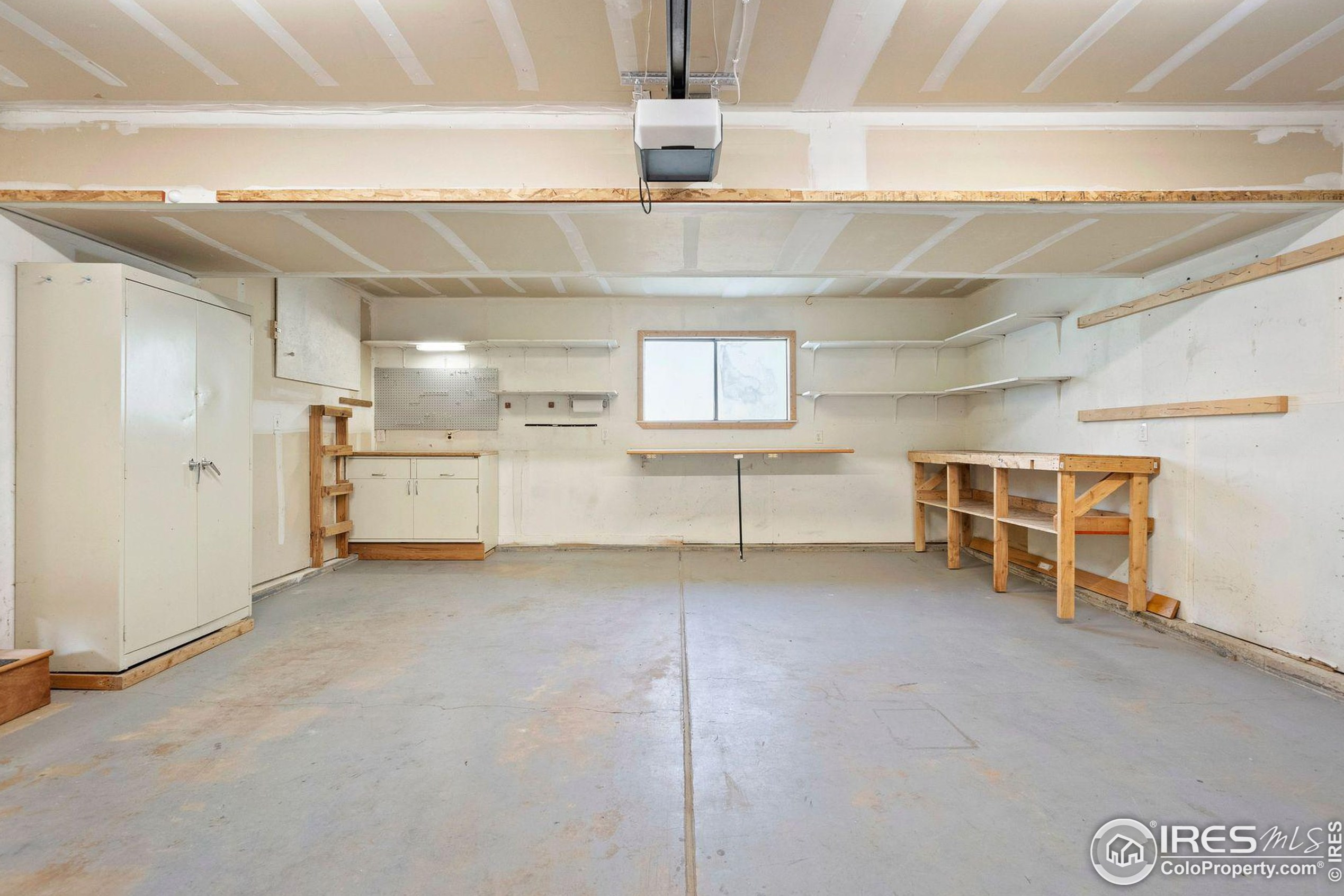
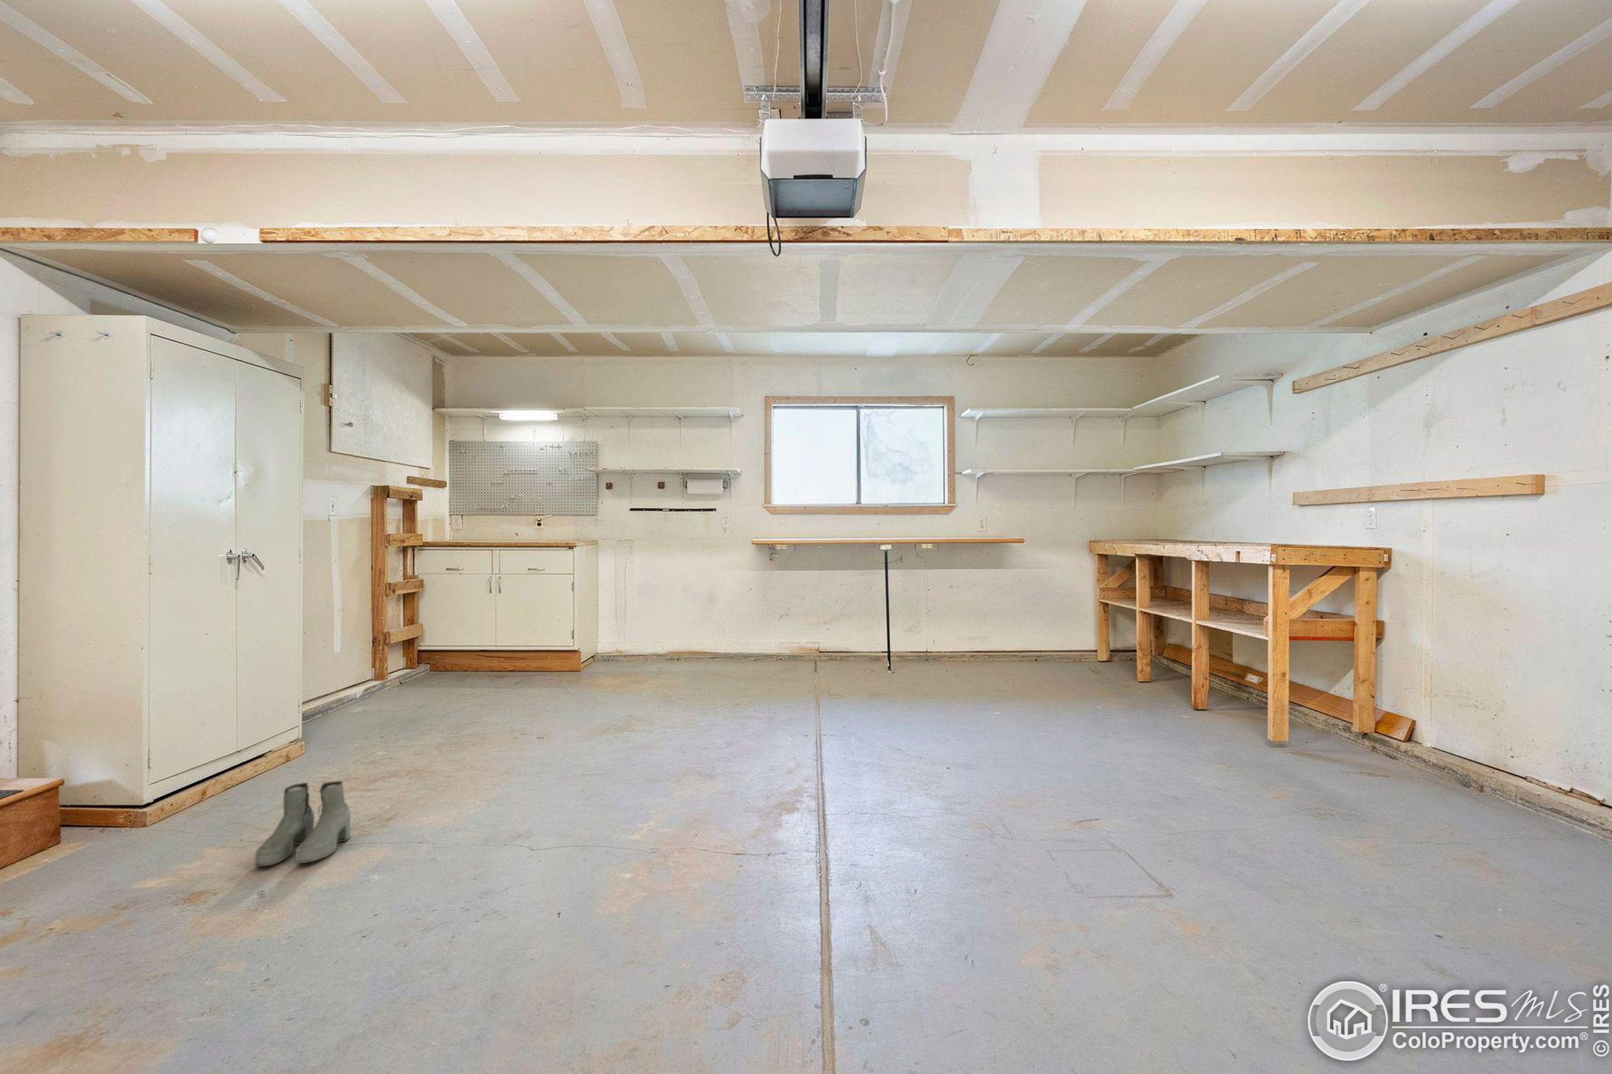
+ boots (306, 820)
